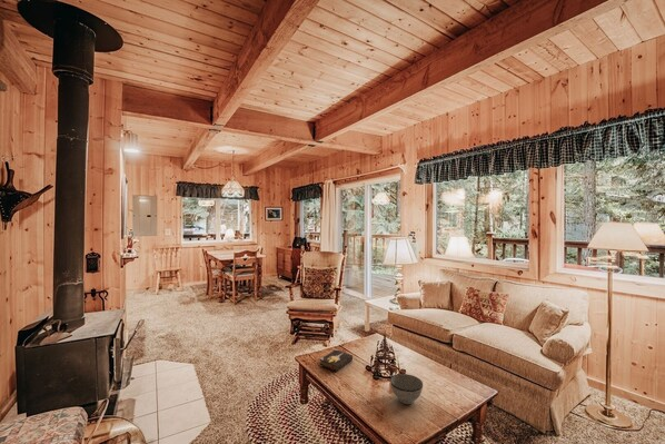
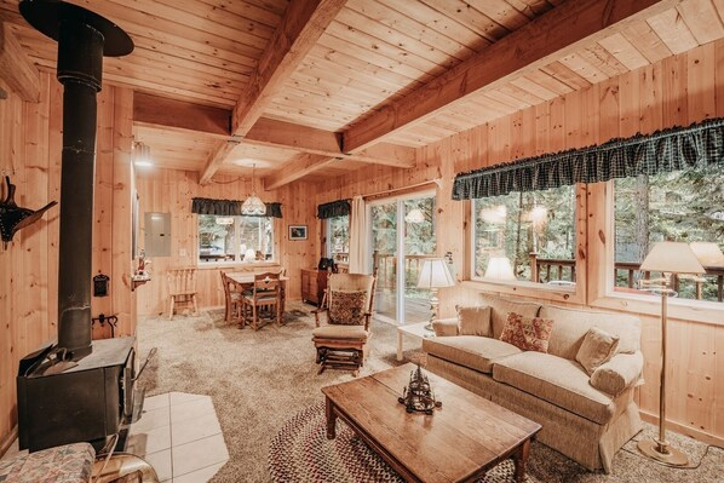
- bowl (406, 391)
- hardback book (336, 359)
